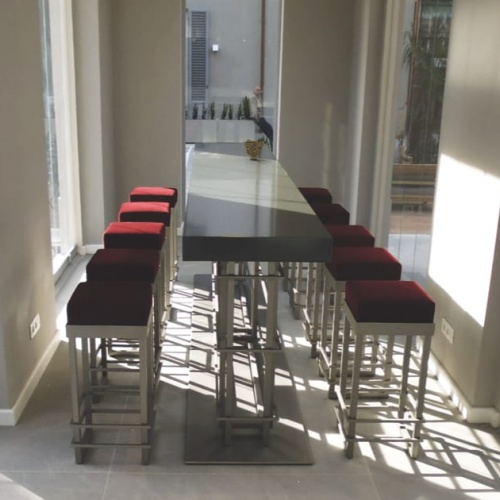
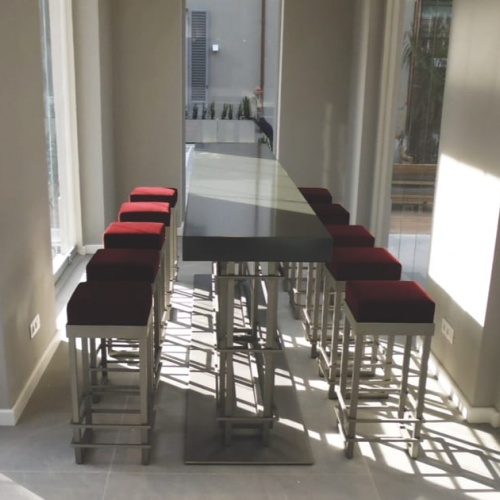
- decorative bowl (253, 149)
